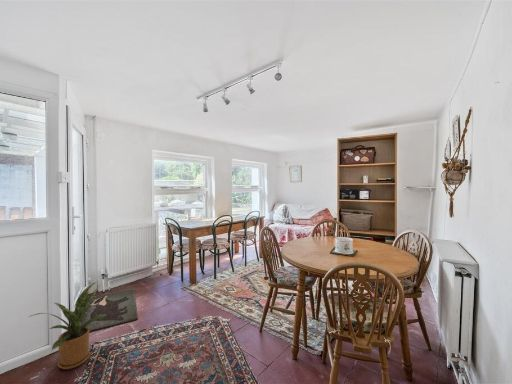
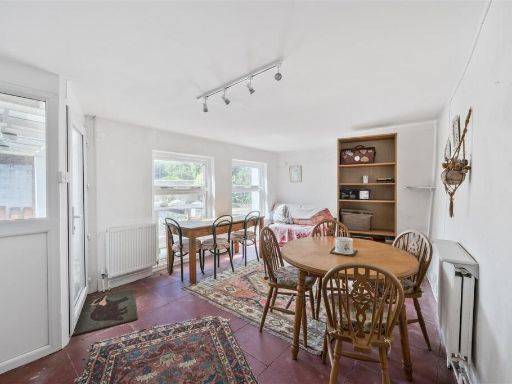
- house plant (71, 324)
